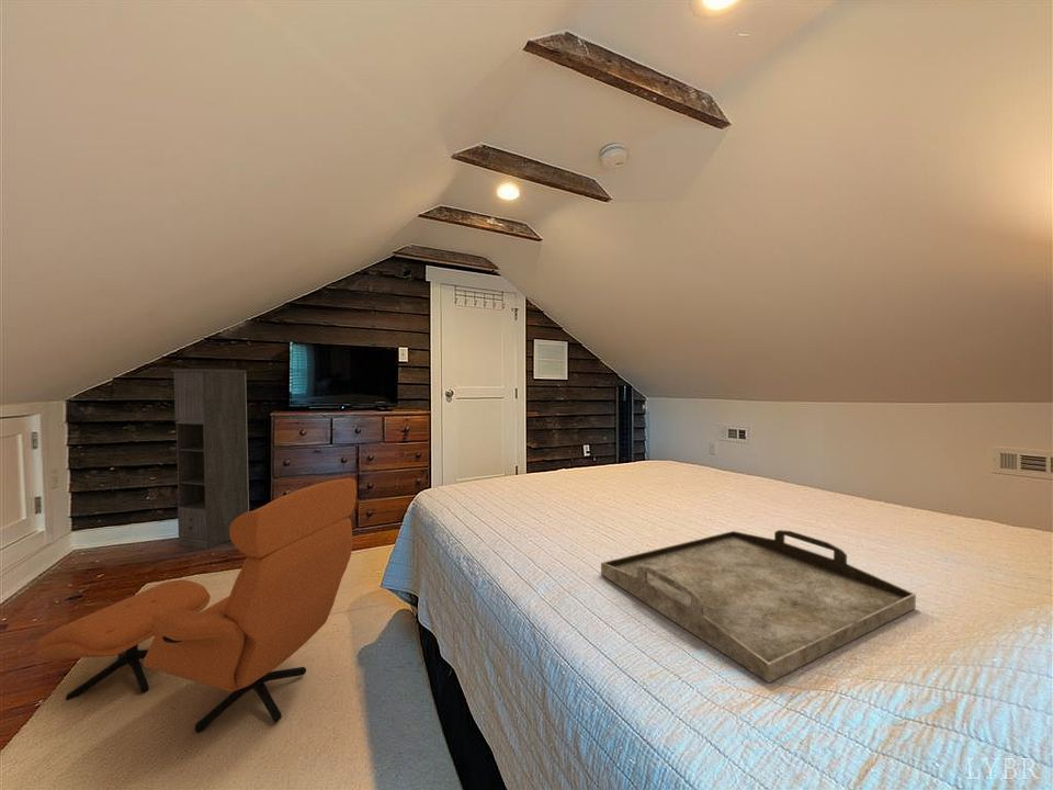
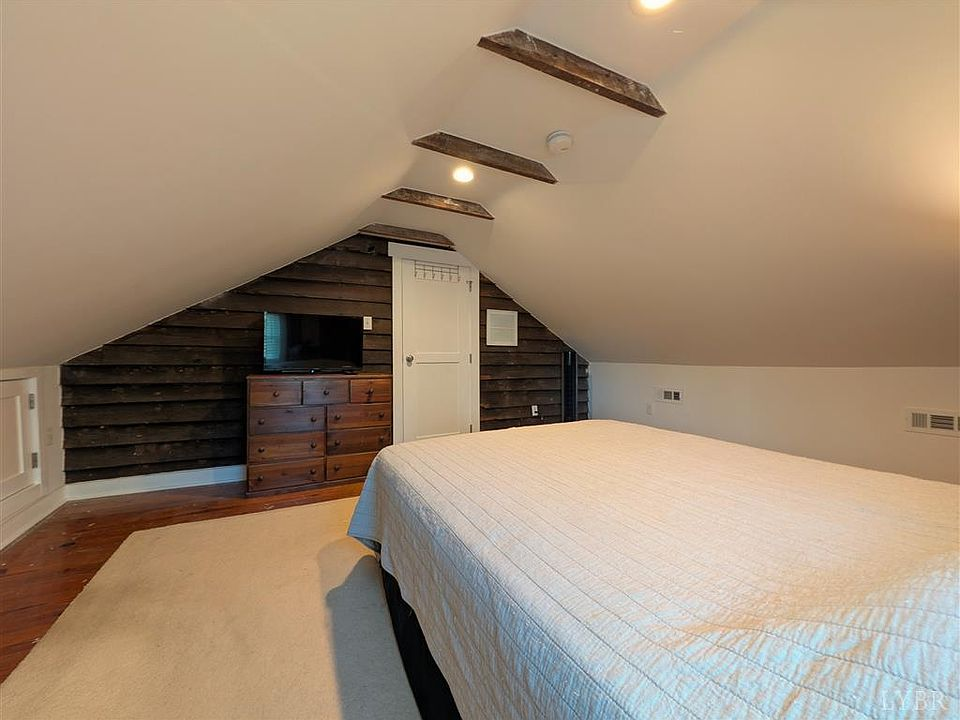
- armchair (204, 587)
- serving tray (745, 572)
- storage cabinet (212, 454)
